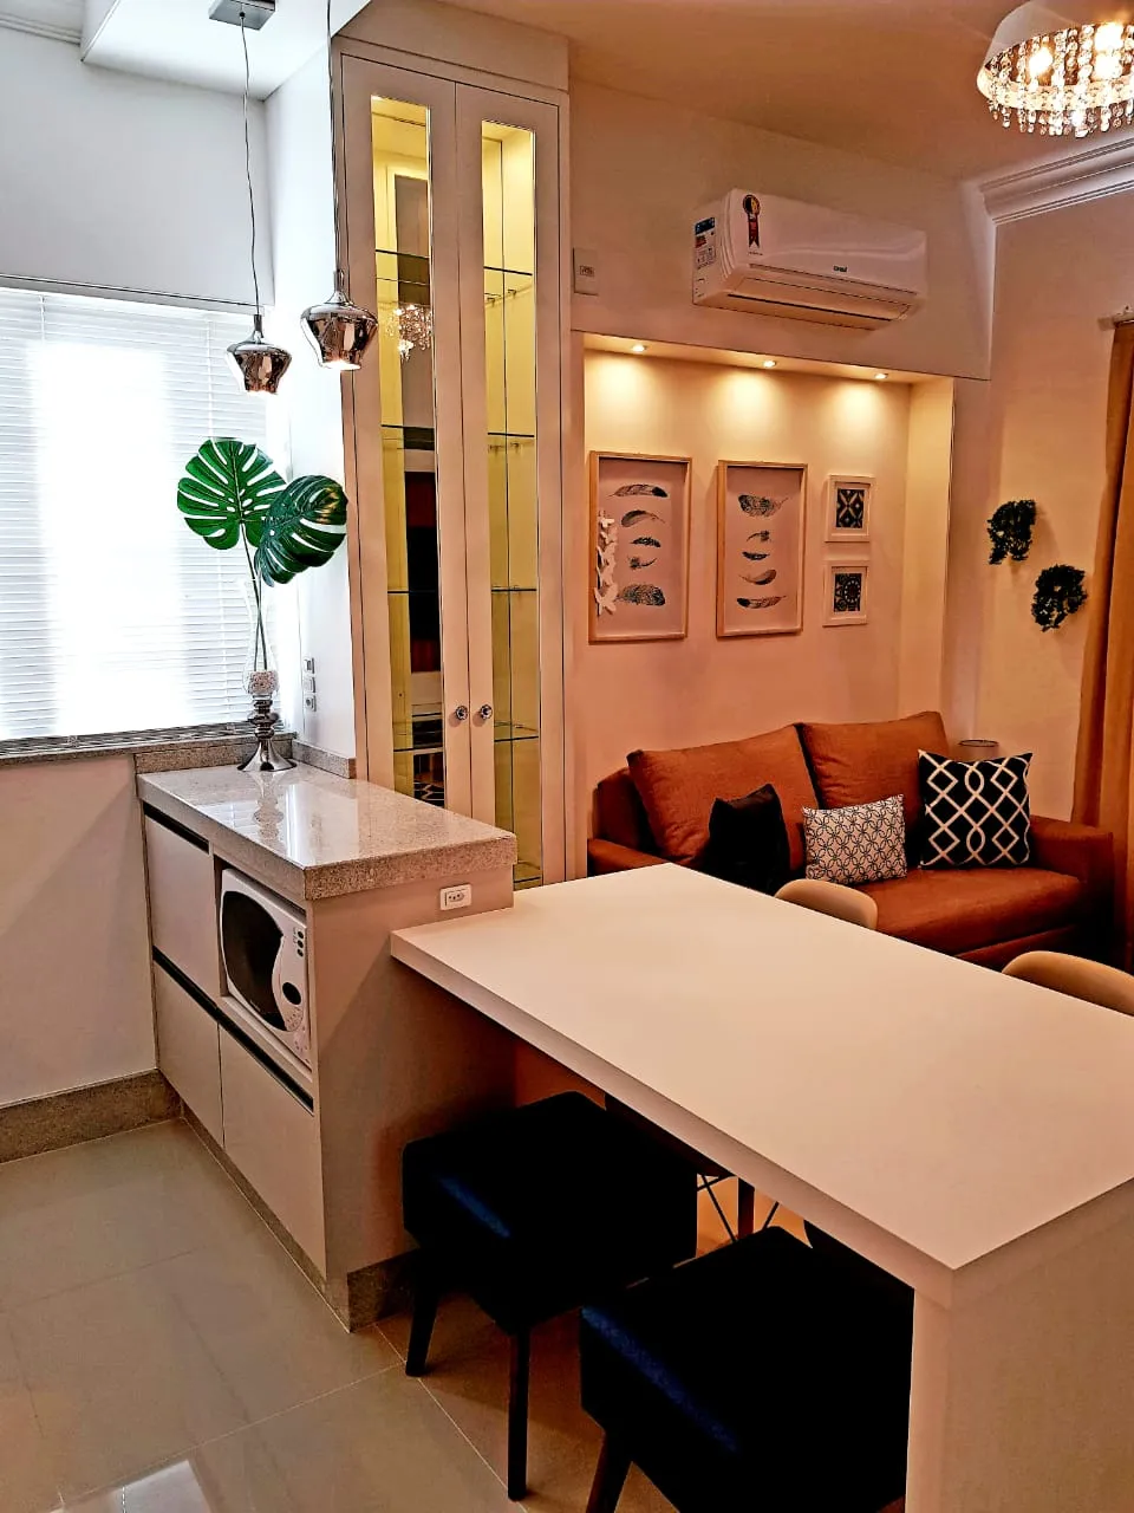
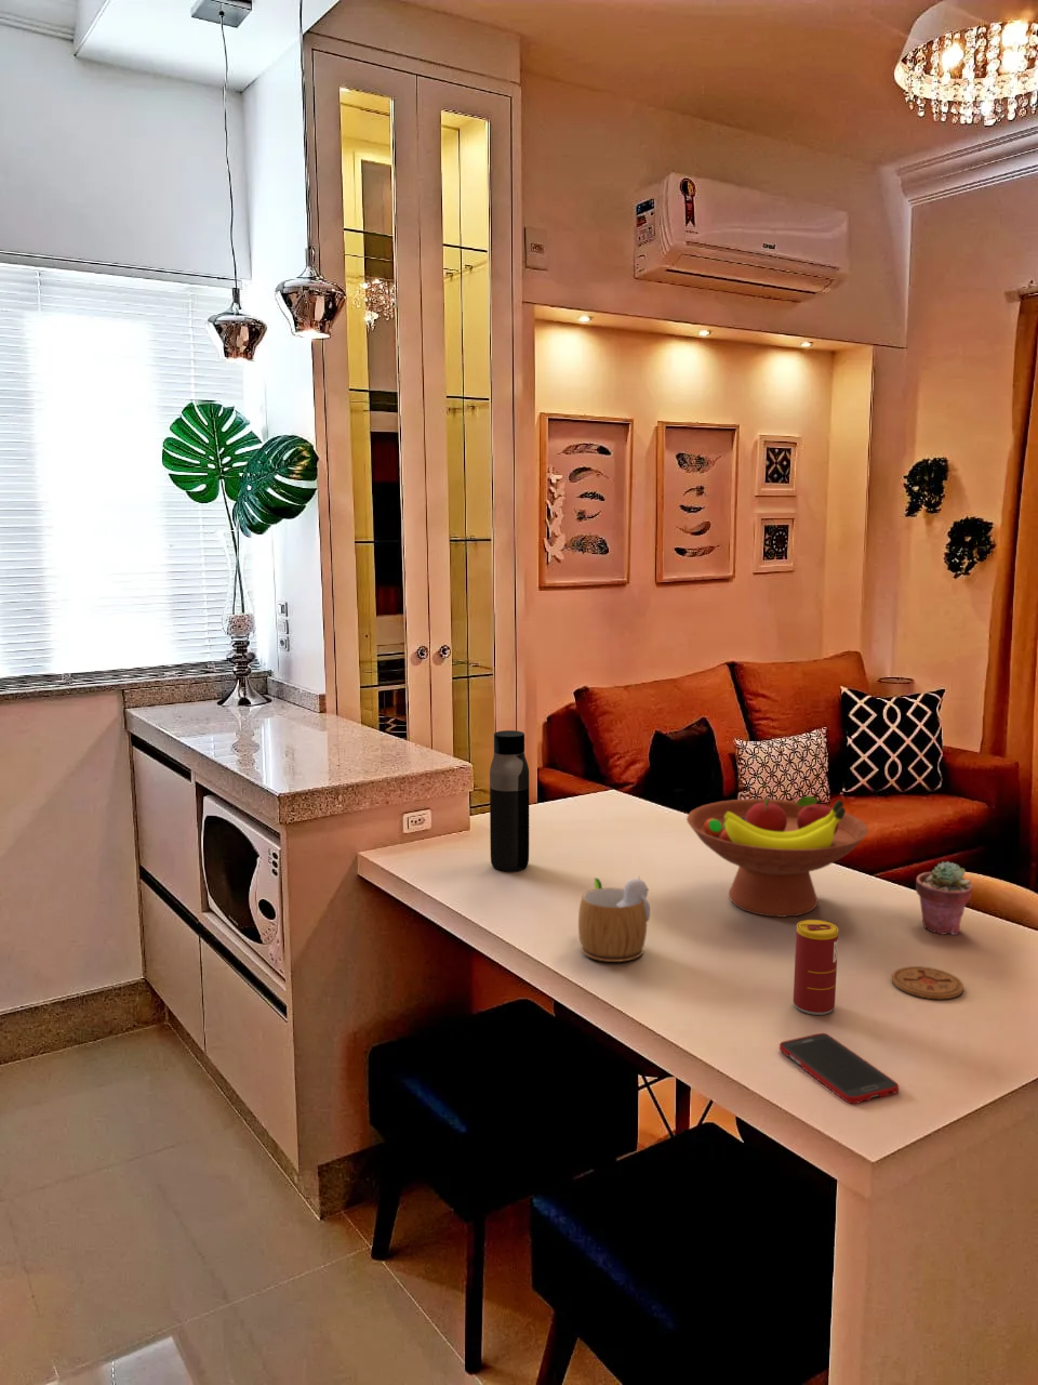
+ cell phone (836, 1067)
+ fruit bowl (774, 846)
+ mug (608, 910)
+ water bottle (509, 800)
+ coaster (927, 981)
+ potted succulent (943, 895)
+ beverage can (816, 966)
